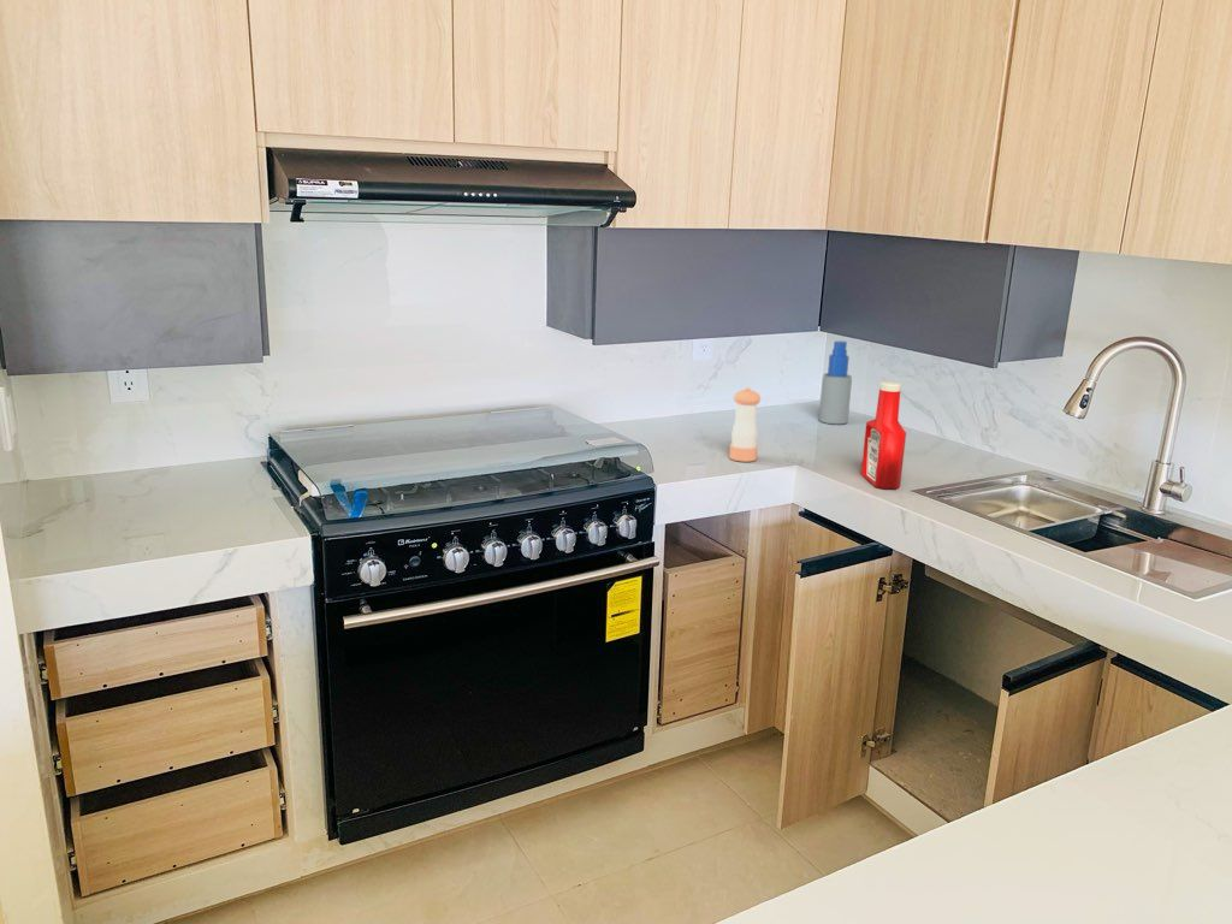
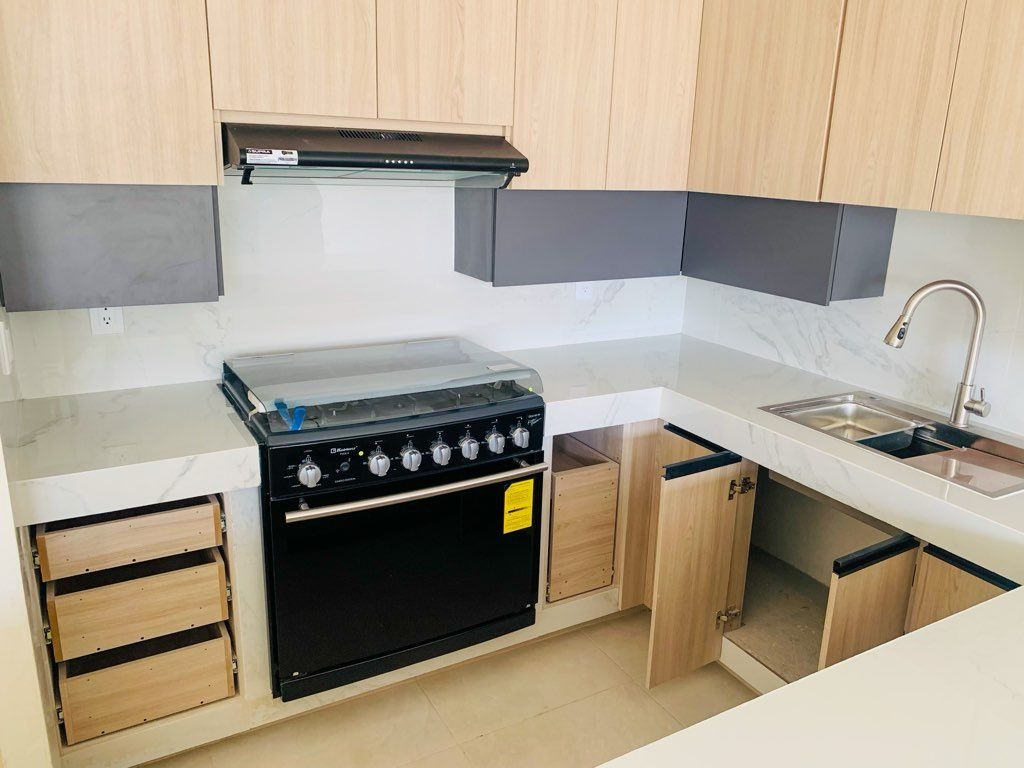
- spray bottle (836, 381)
- pepper shaker (745, 422)
- soap bottle (884, 432)
